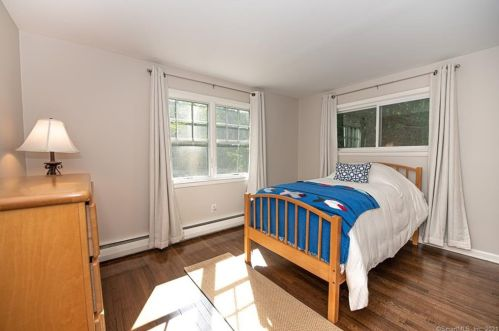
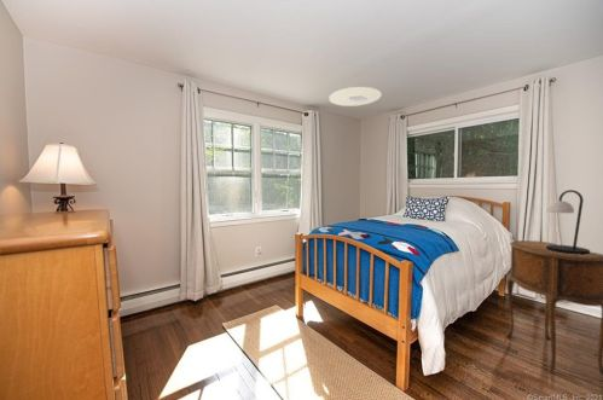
+ table lamp (567, 211)
+ ceiling light (354, 94)
+ side table (549, 300)
